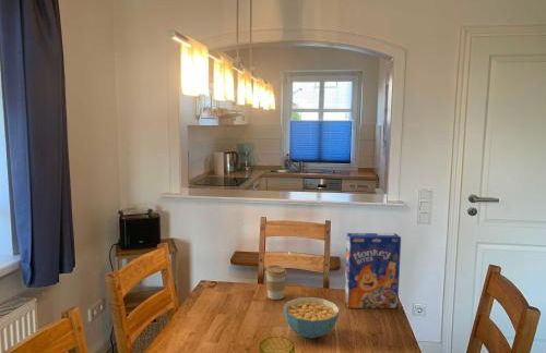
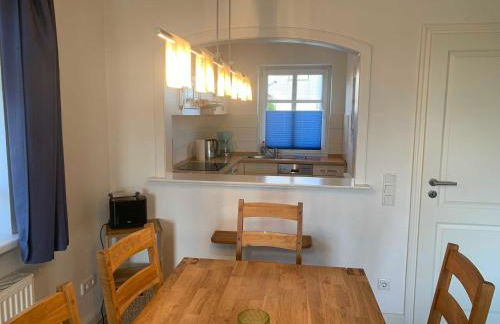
- cereal box (371, 270)
- coffee cup (275, 281)
- cereal bowl (310, 320)
